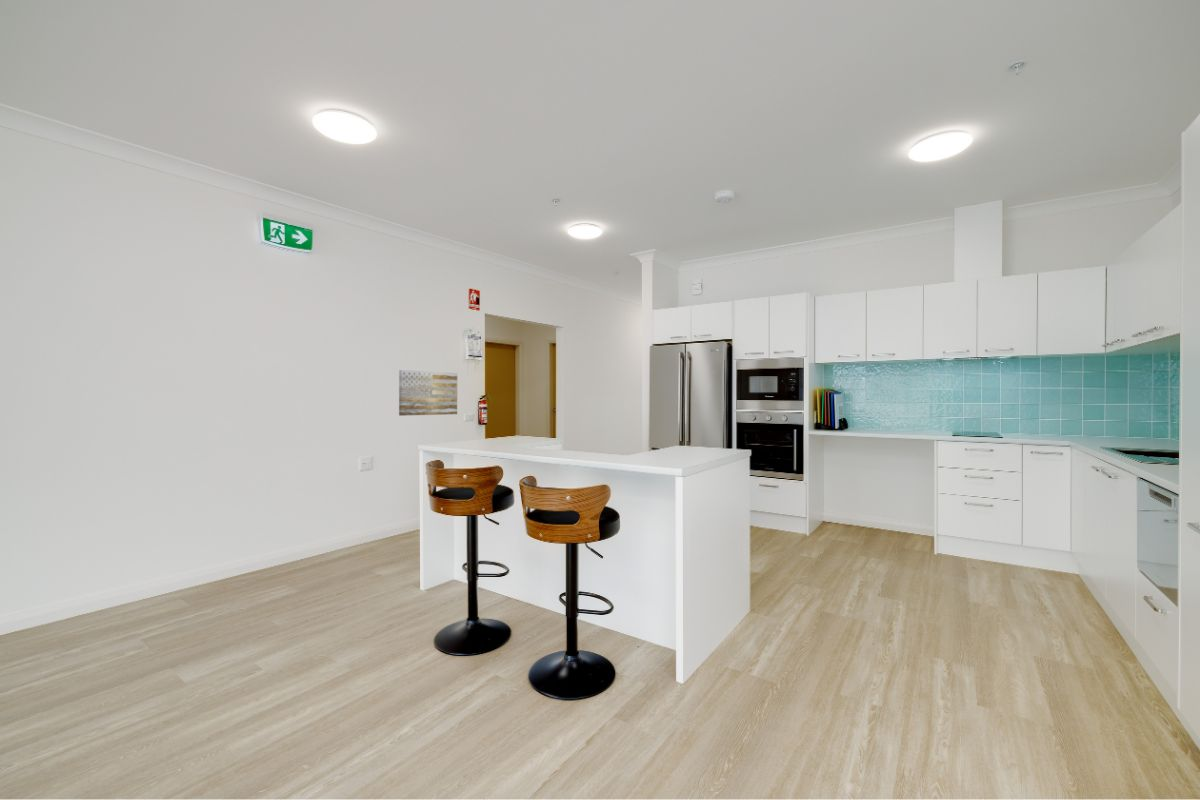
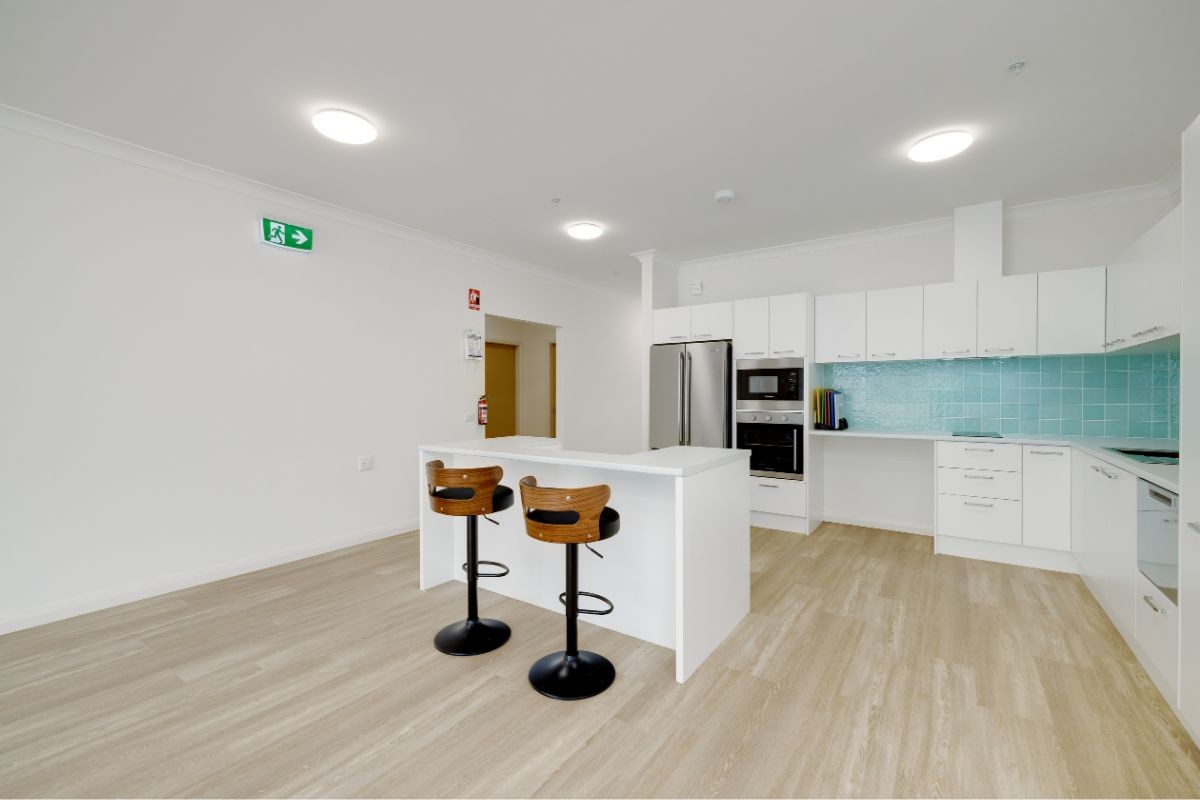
- wall art (429, 393)
